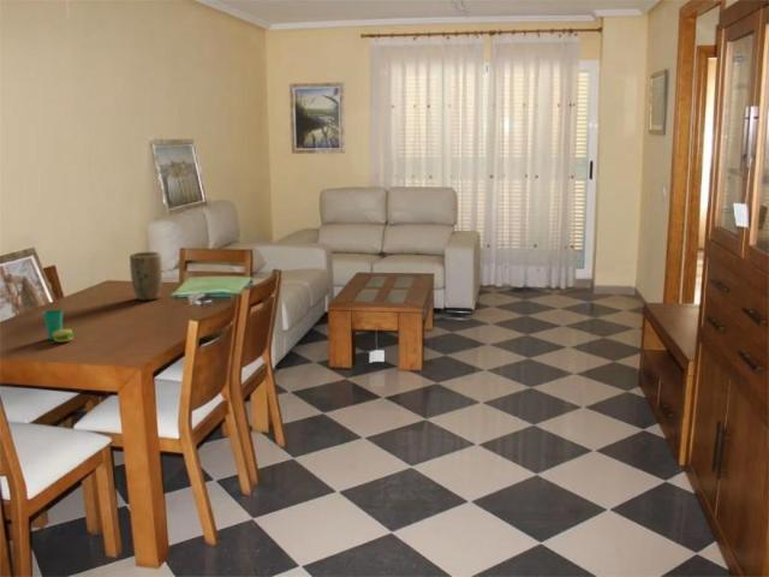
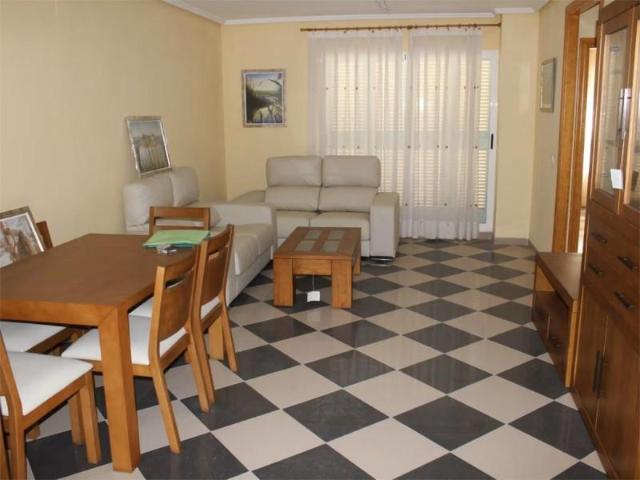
- plant pot (147, 275)
- cup (58, 326)
